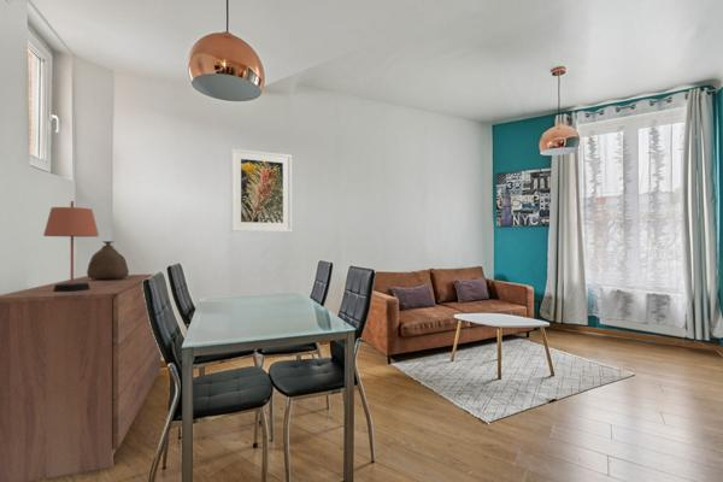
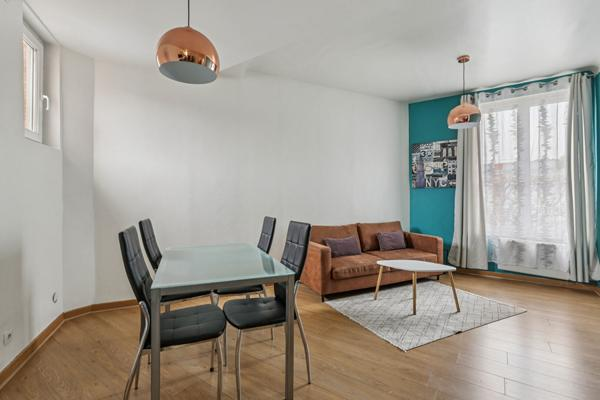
- bag (107, 260)
- table lamp (72, 245)
- dresser (98, 349)
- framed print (261, 192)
